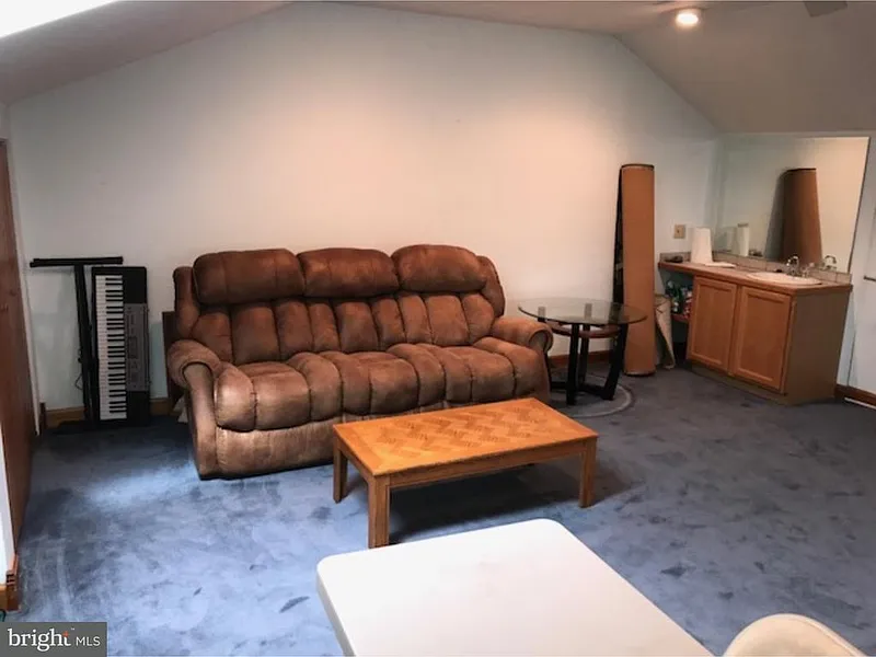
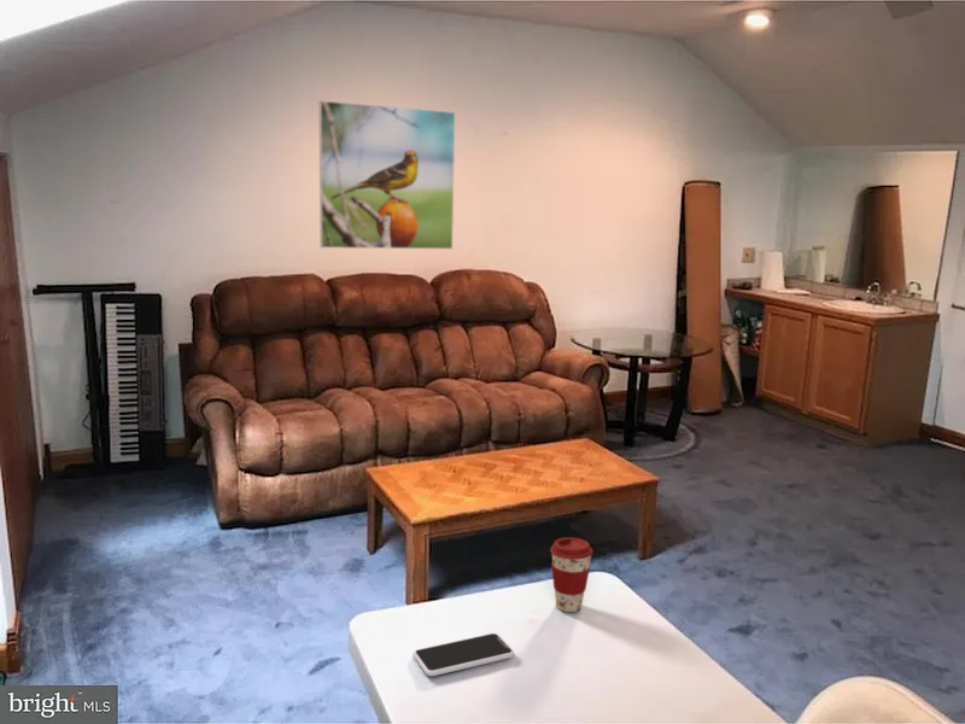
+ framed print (388, 179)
+ smartphone (463, 653)
+ coffee cup (569, 574)
